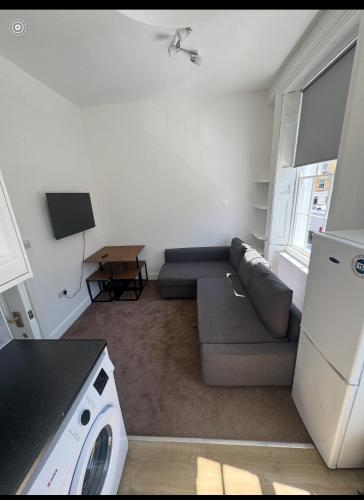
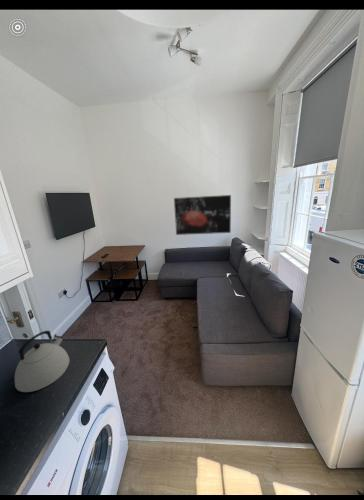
+ kettle (40, 353)
+ wall art (202, 215)
